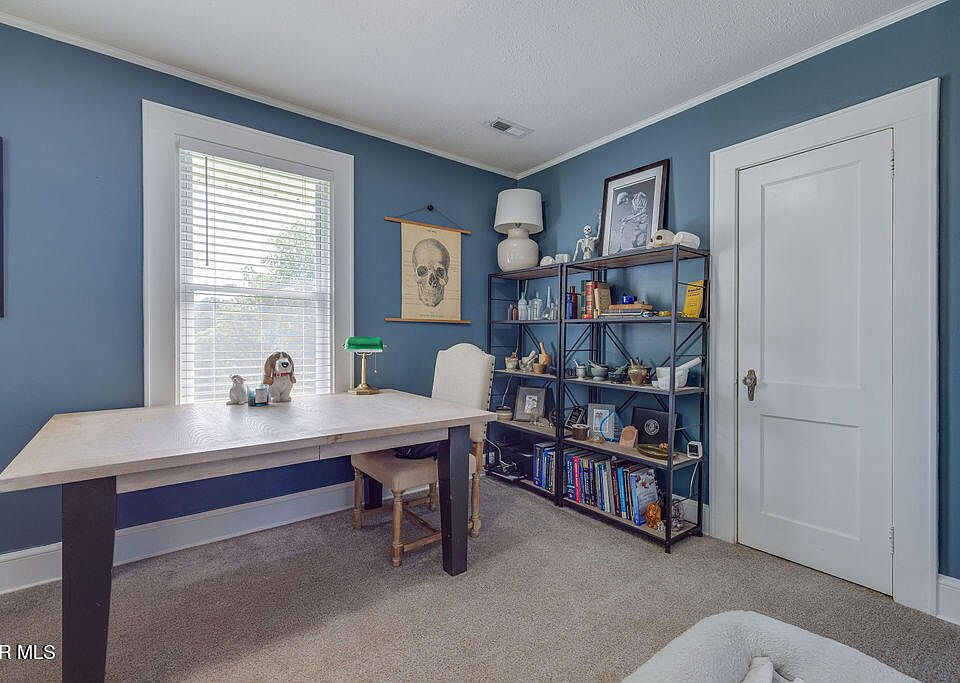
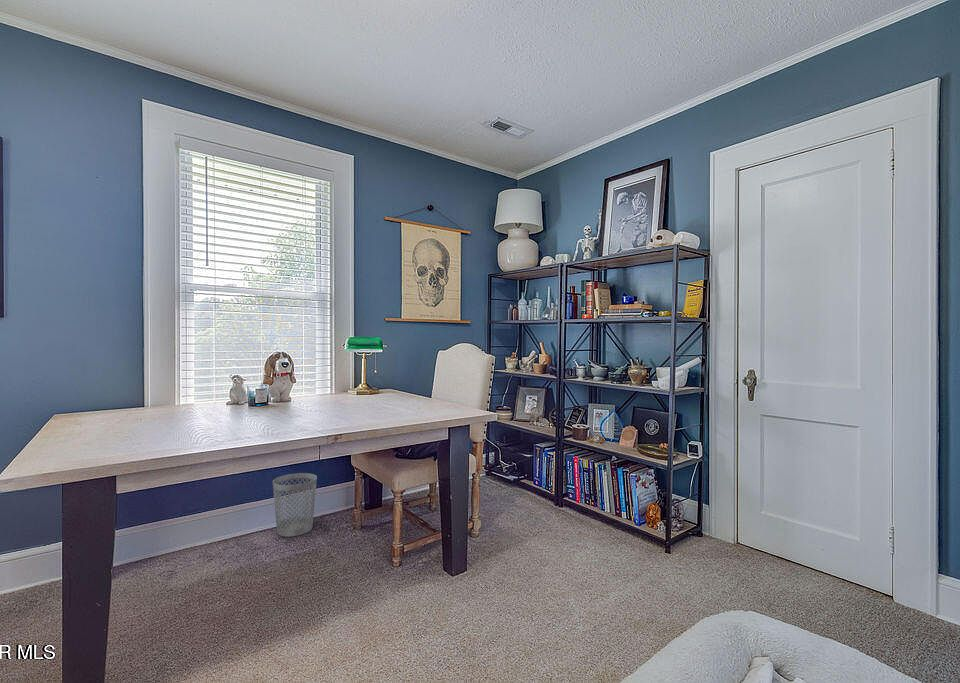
+ wastebasket (295, 504)
